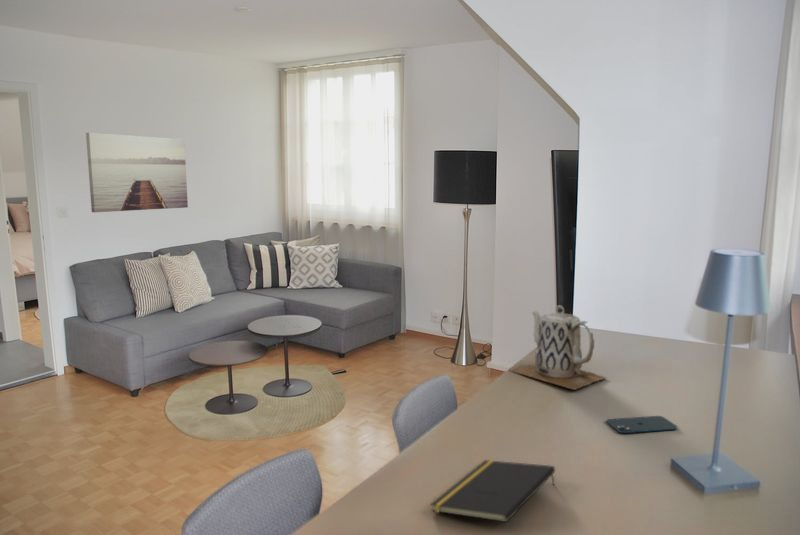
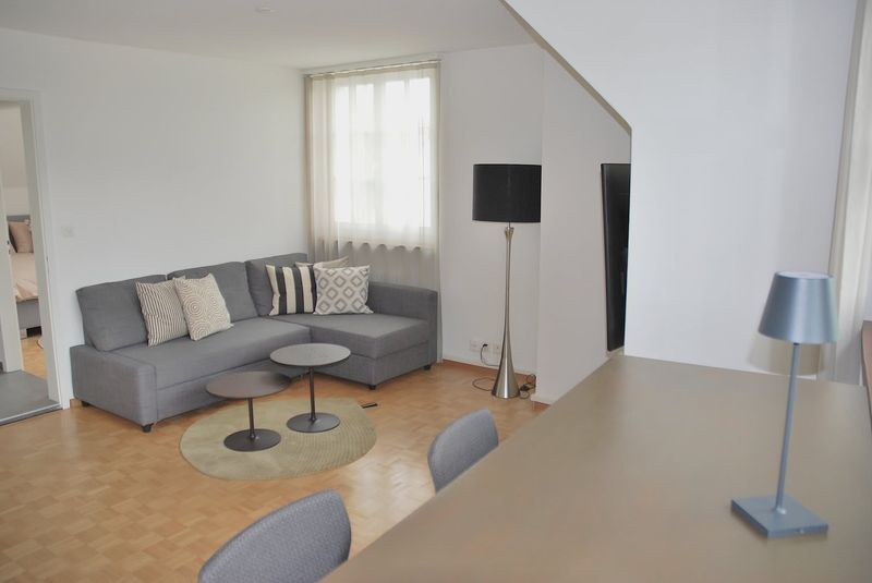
- smartphone (641, 423)
- notepad (494, 487)
- teapot (557, 340)
- wall art (141, 173)
